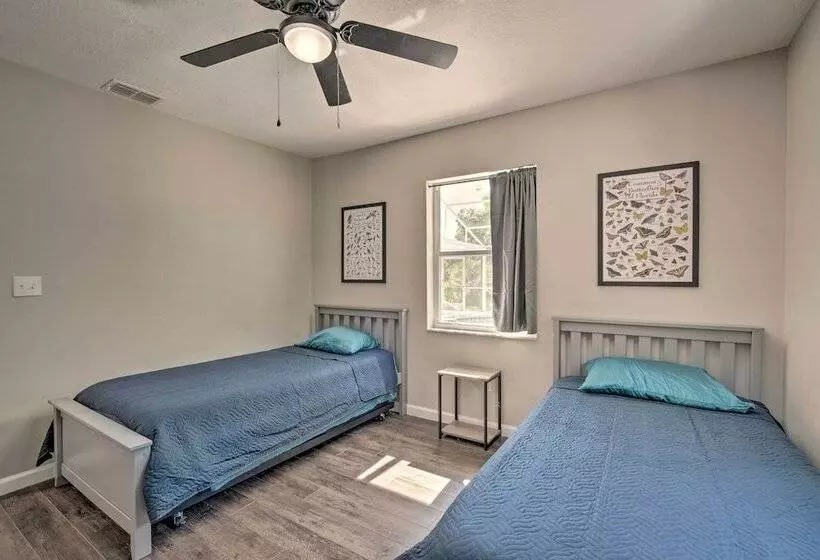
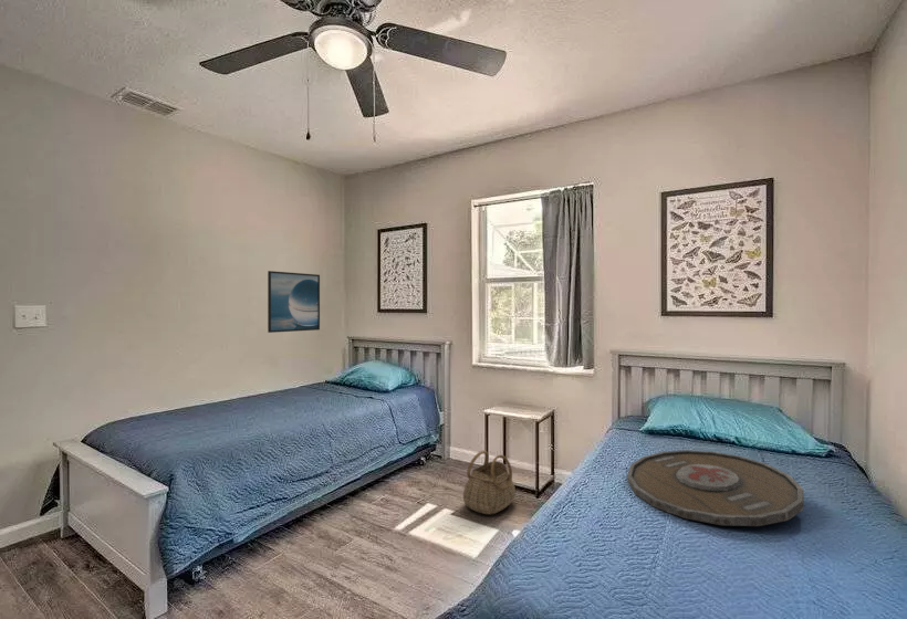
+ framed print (294, 302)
+ basket (489, 479)
+ serving tray (708, 481)
